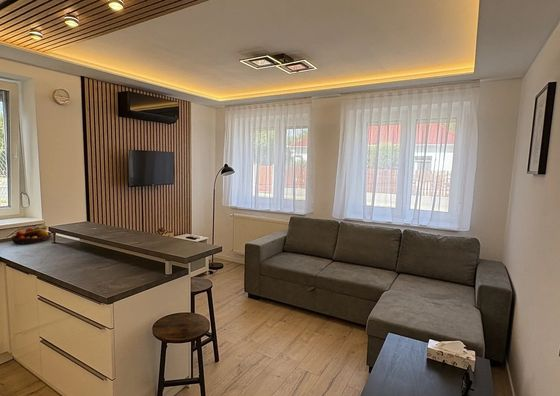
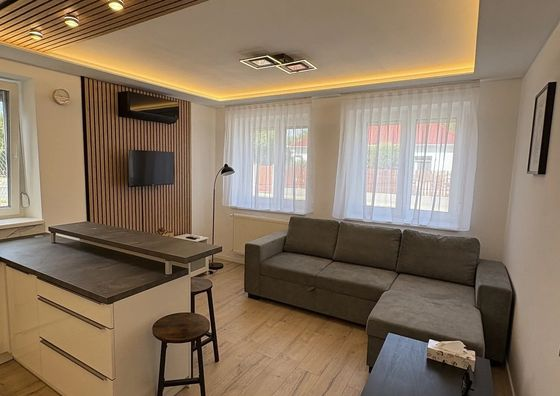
- fruit bowl (32, 233)
